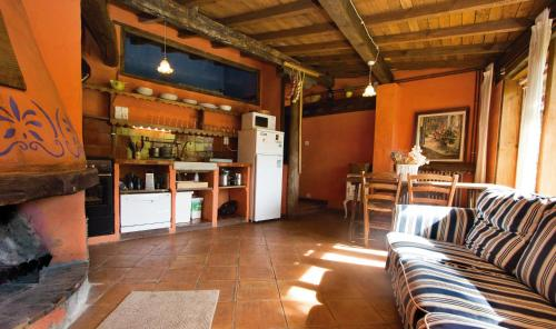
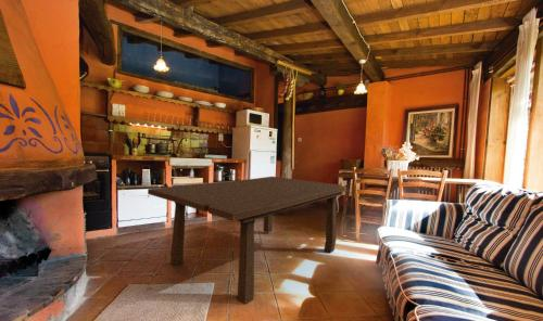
+ dining table (257, 218)
